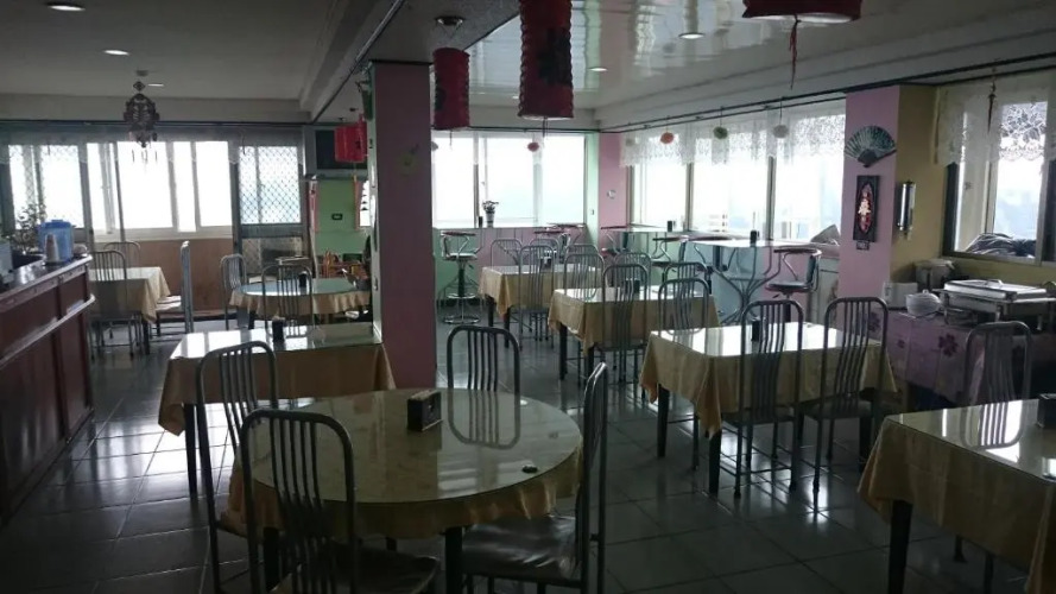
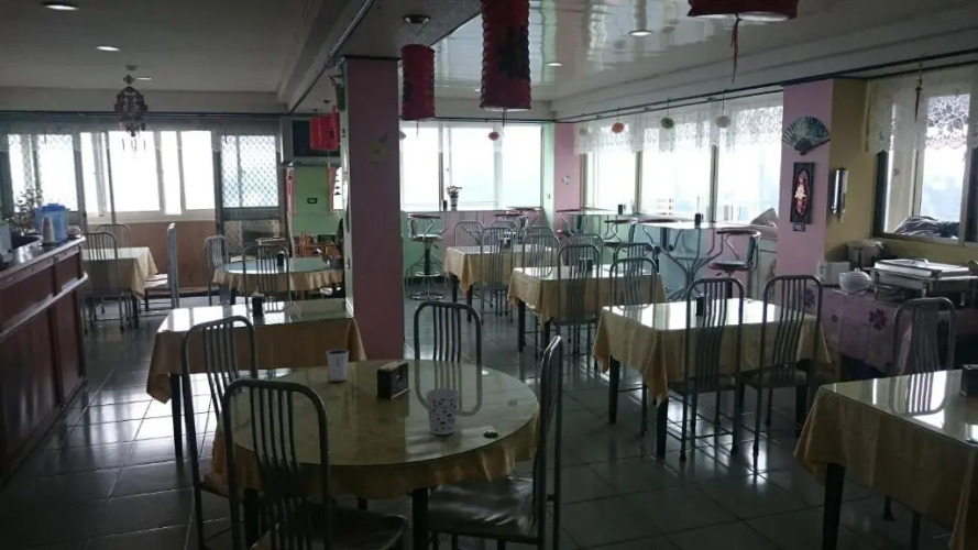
+ dixie cup (338, 365)
+ cup (442, 411)
